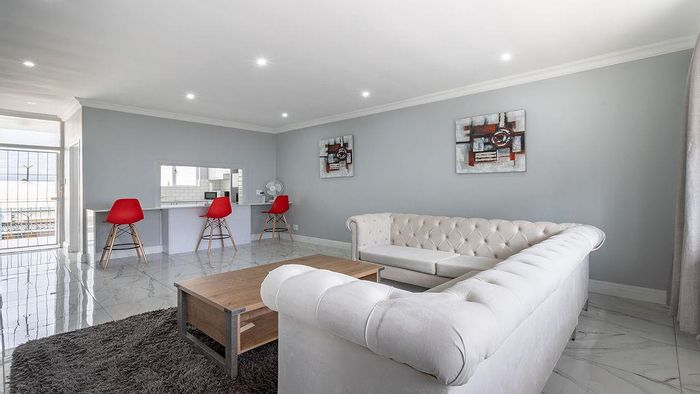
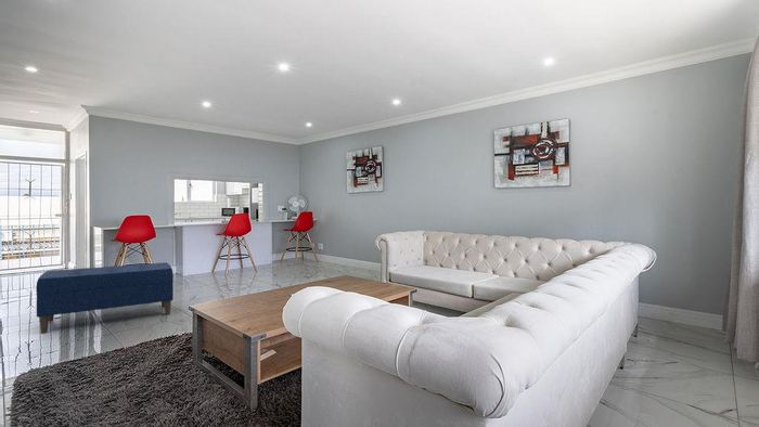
+ bench (111, 294)
